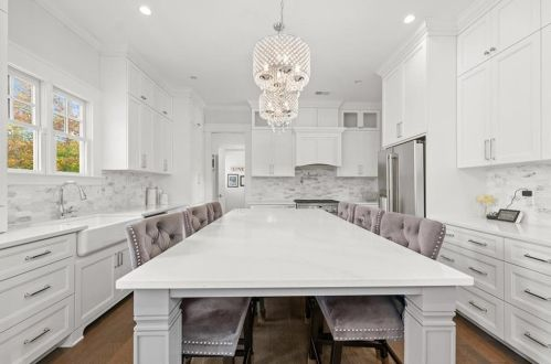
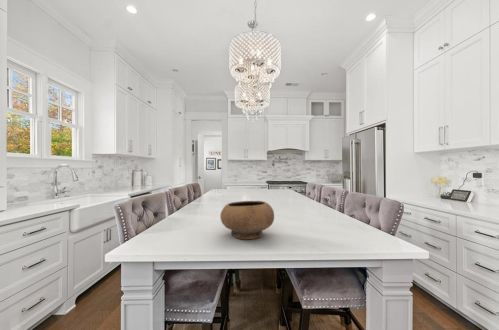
+ bowl (247, 218)
